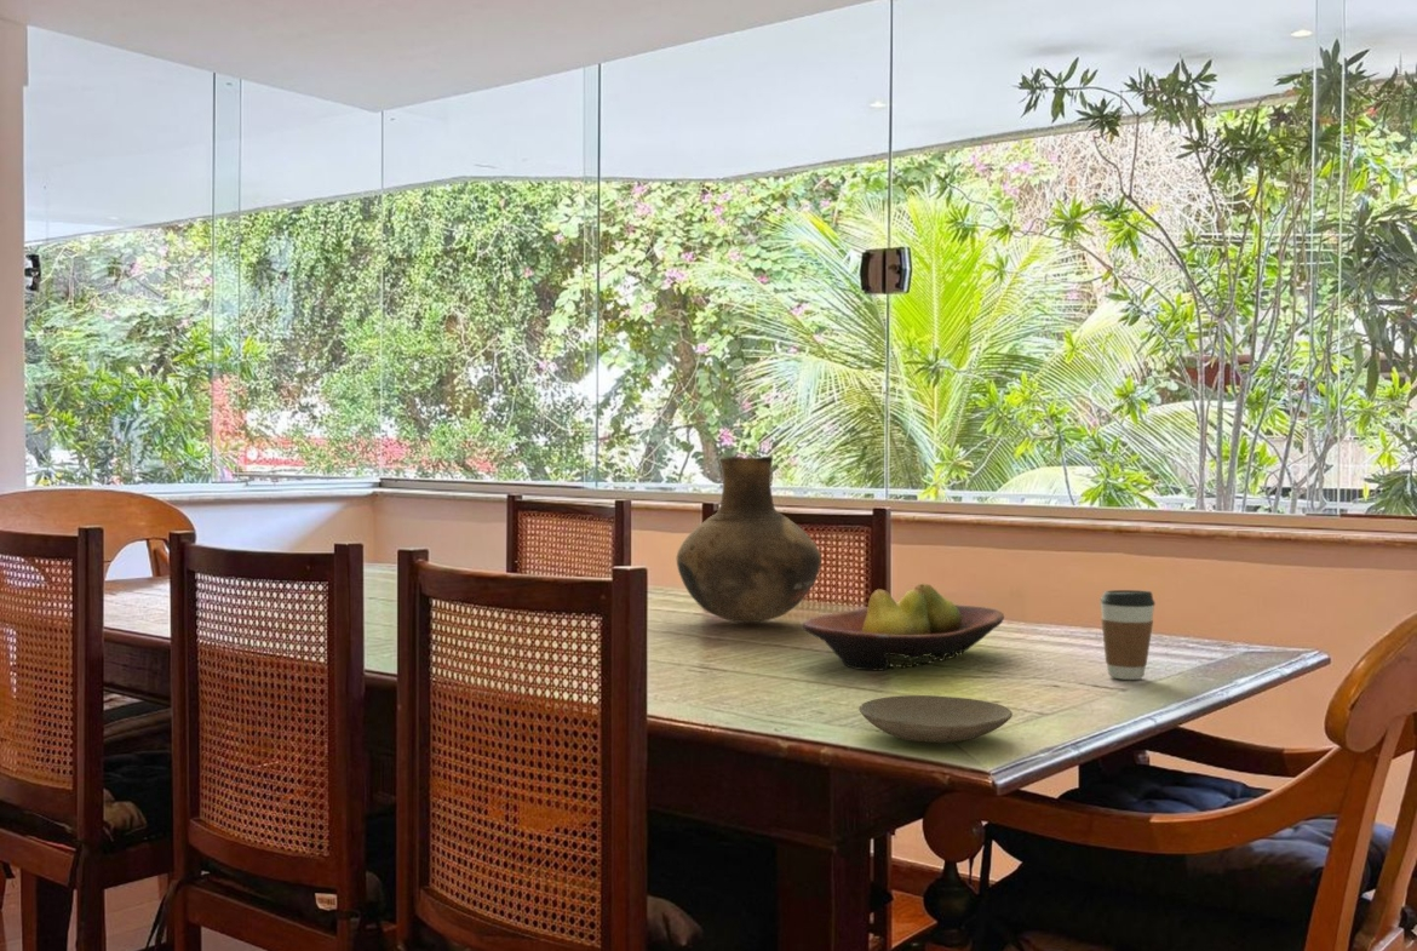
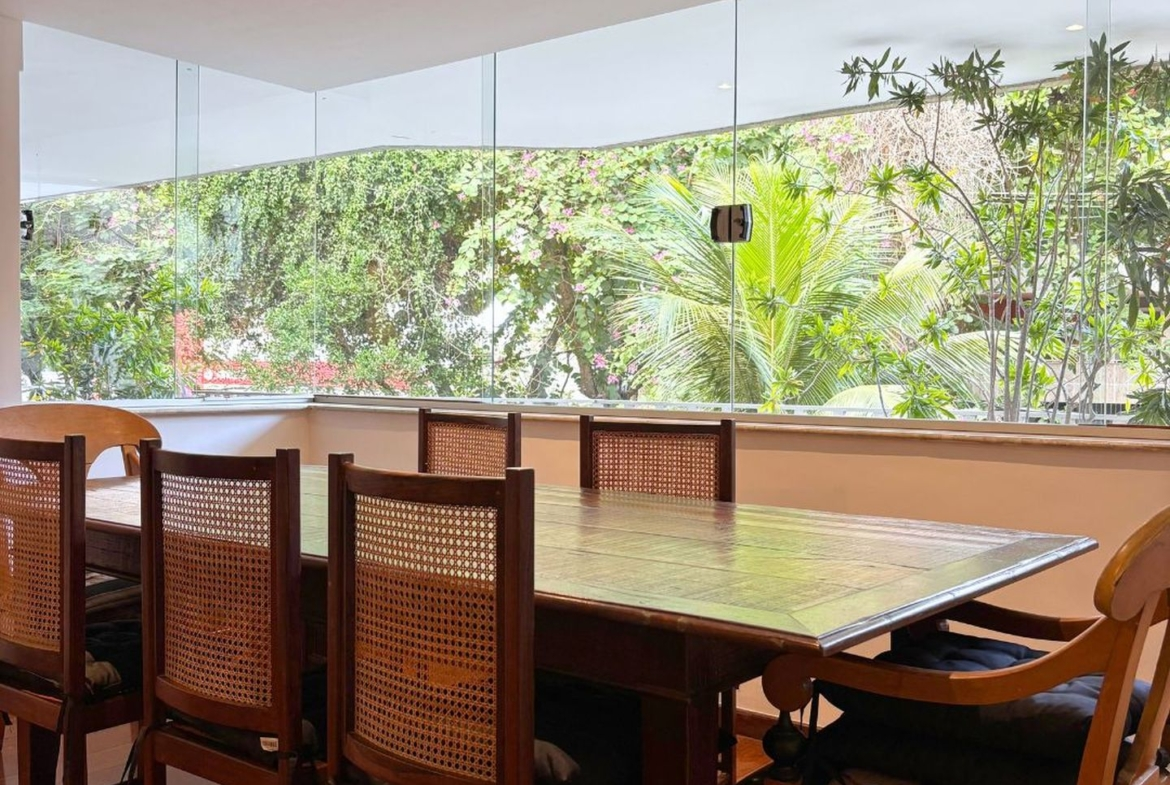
- plate (934, 721)
- vase (748, 539)
- fruit bowl (905, 621)
- coffee cup (1126, 634)
